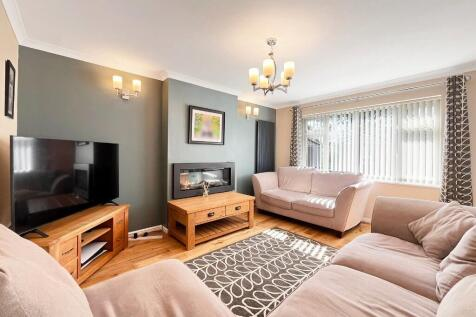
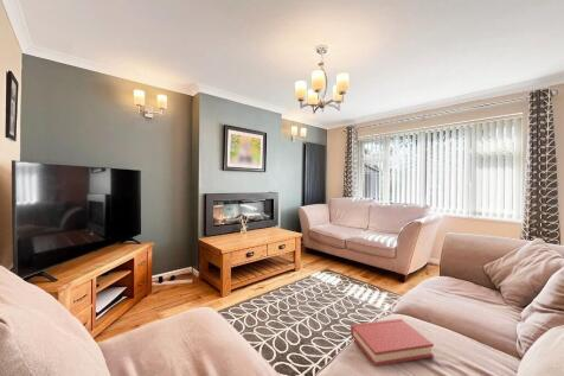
+ hardback book (389, 339)
